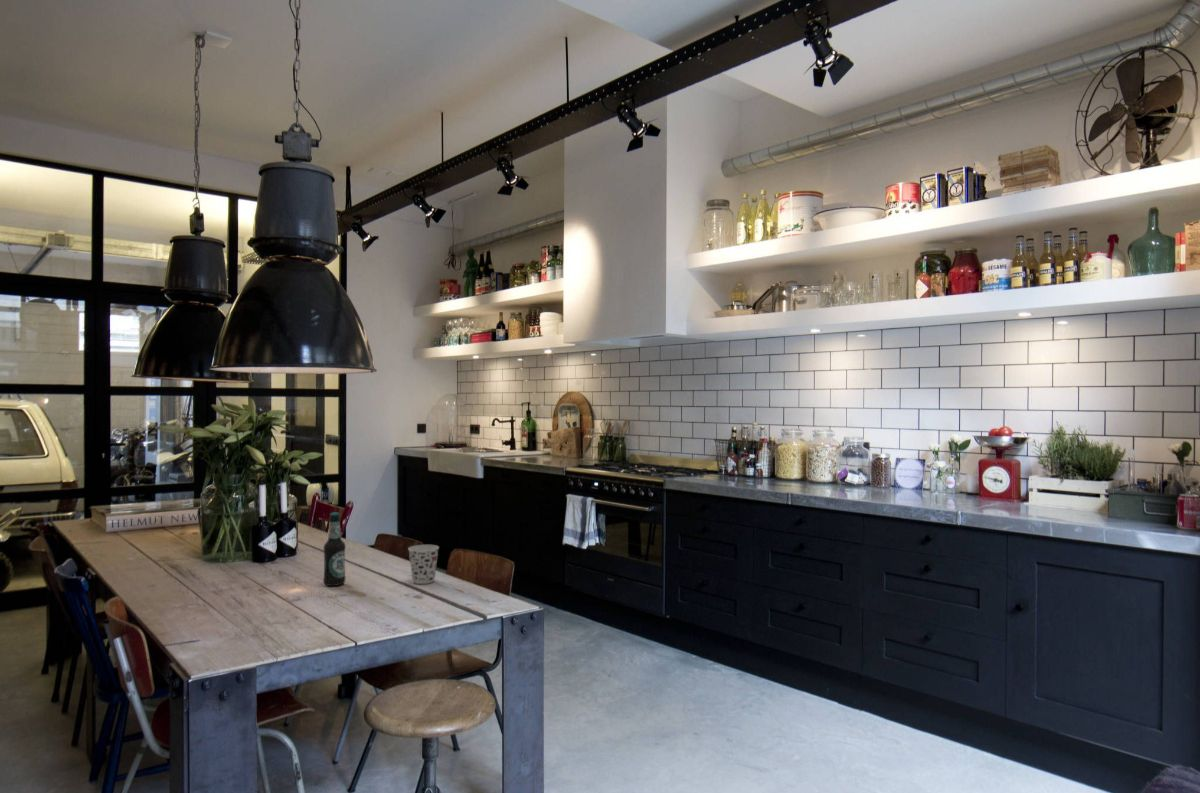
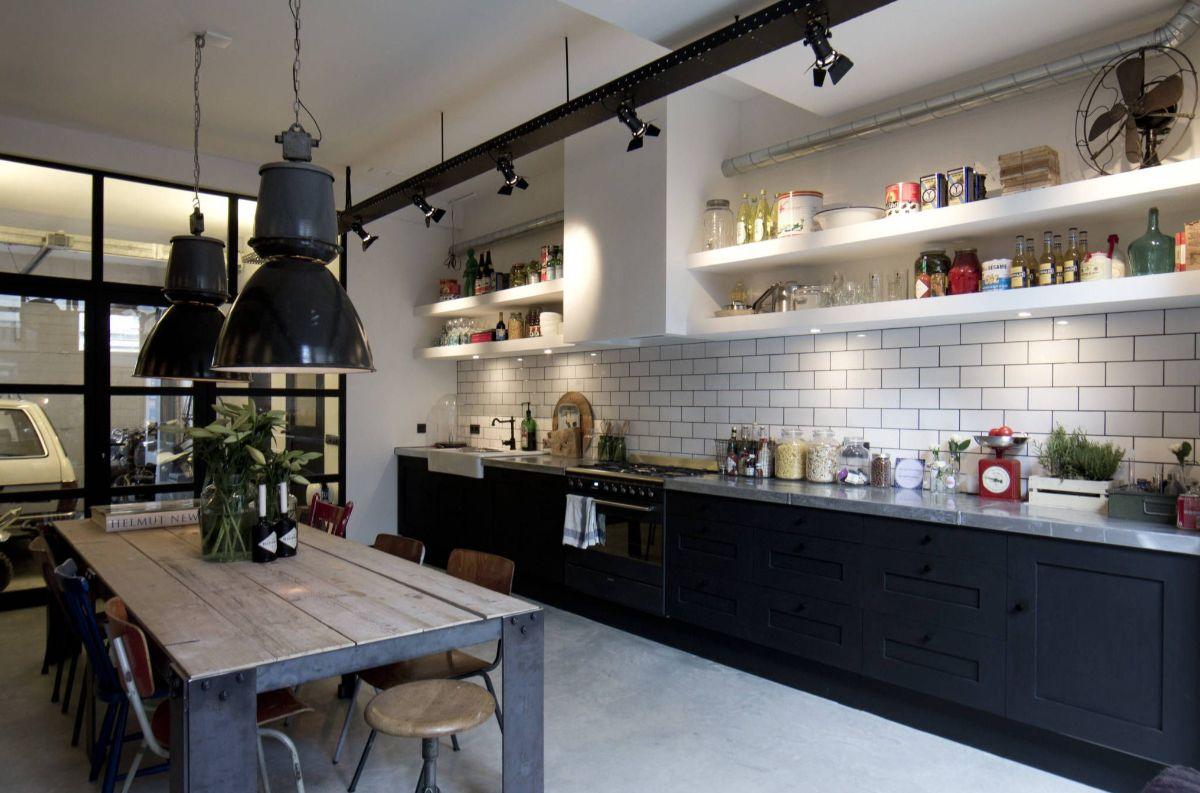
- bottle (334, 548)
- cup (423, 564)
